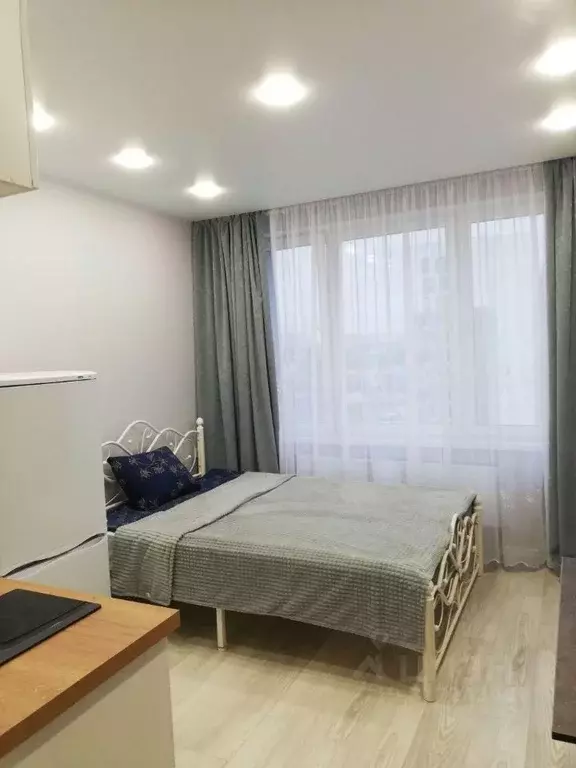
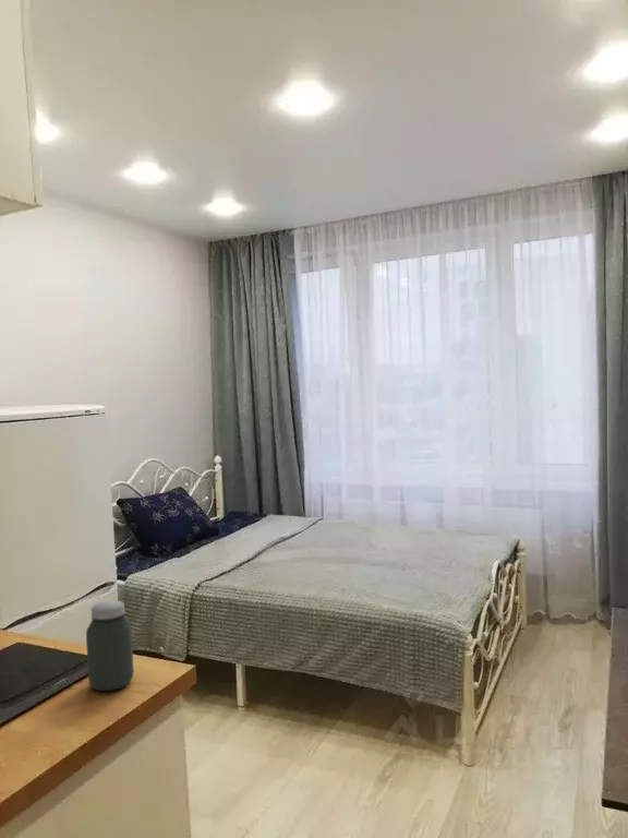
+ jar (109, 644)
